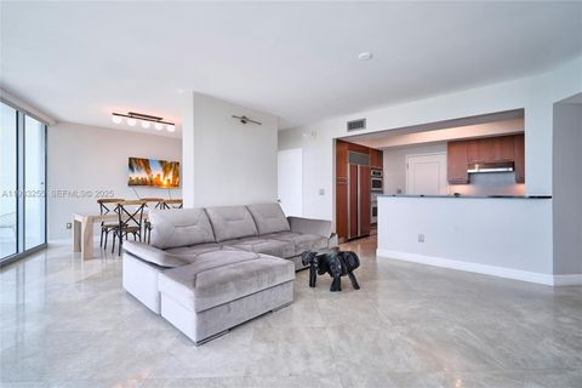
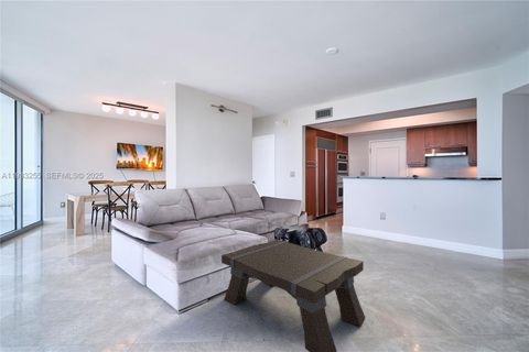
+ coffee table (289, 283)
